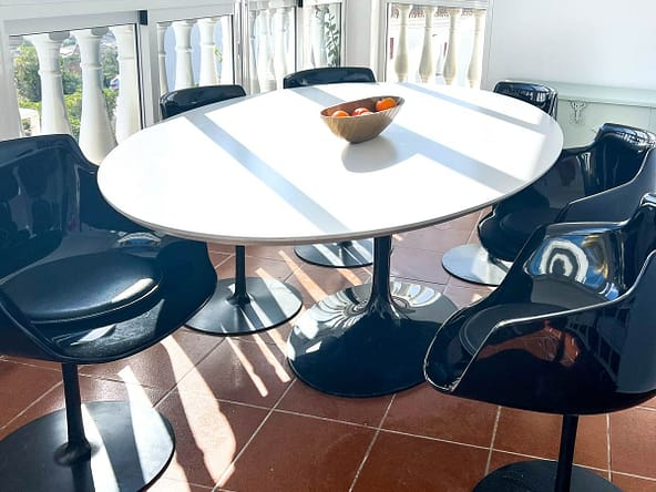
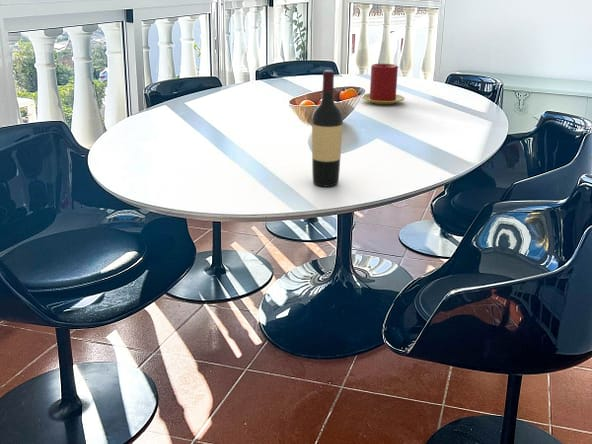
+ wine bottle (327, 128)
+ candle (383, 83)
